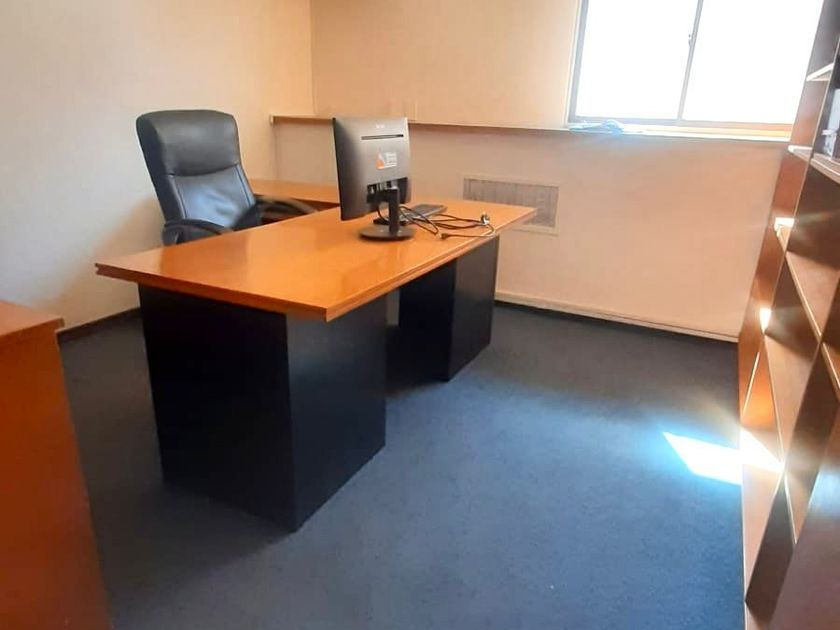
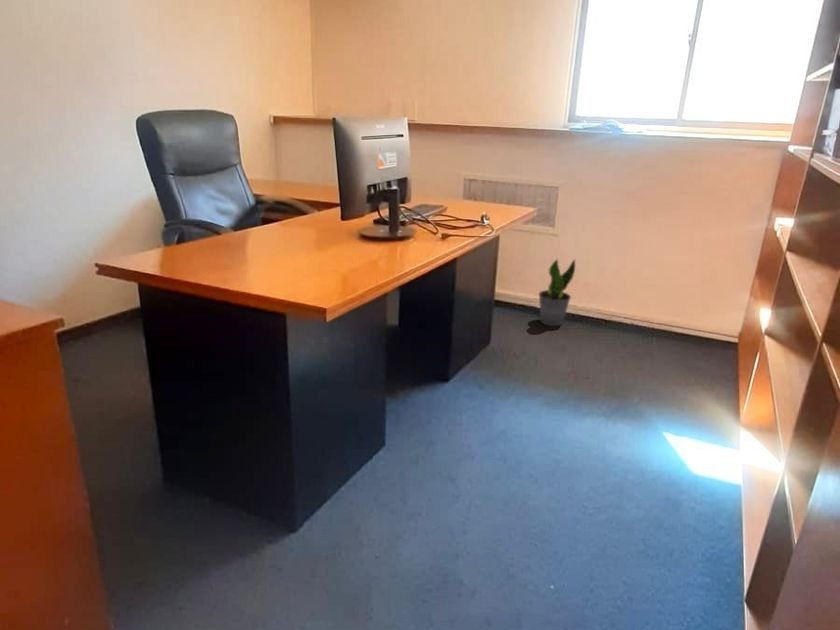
+ potted plant (555, 289)
